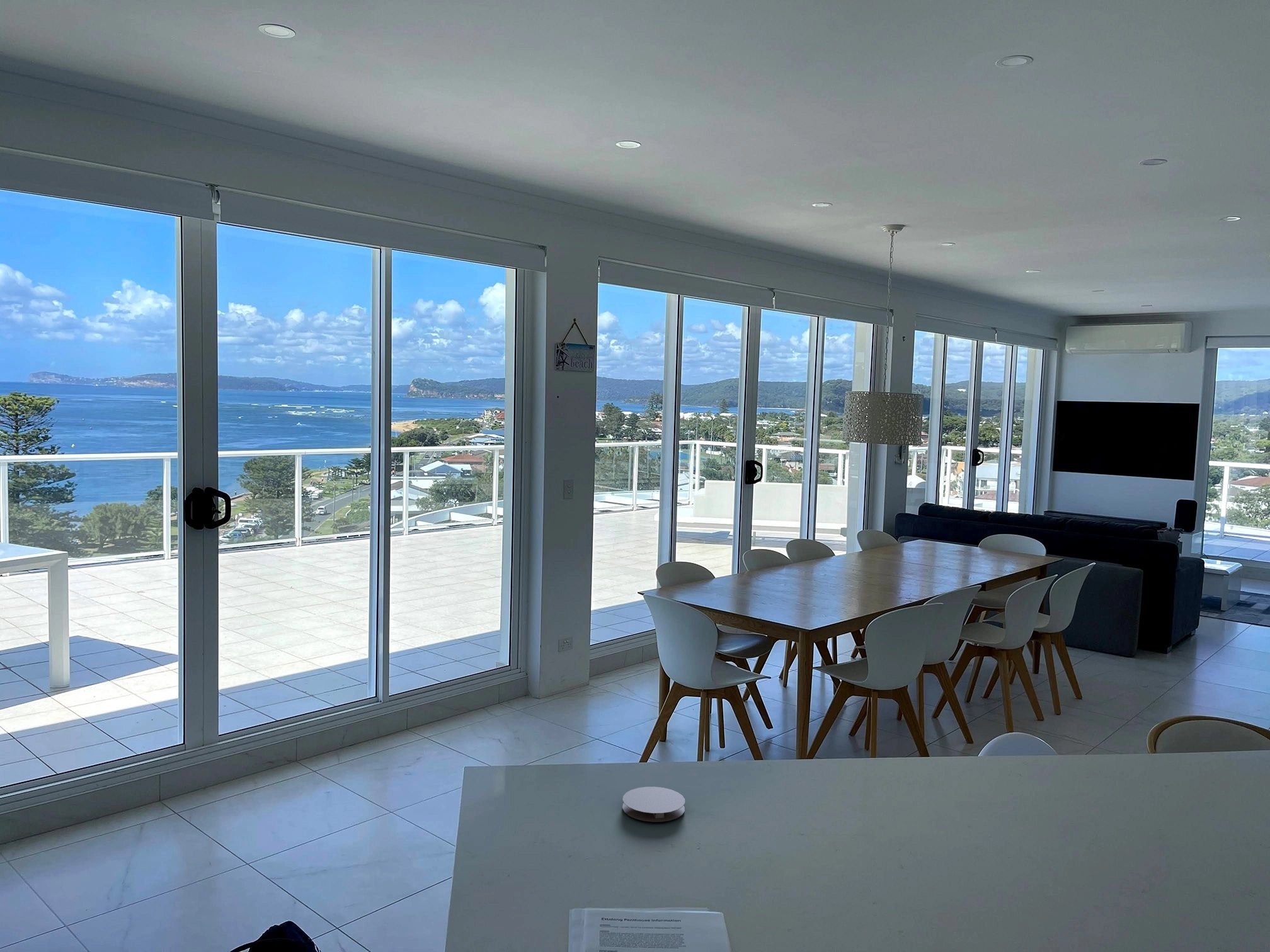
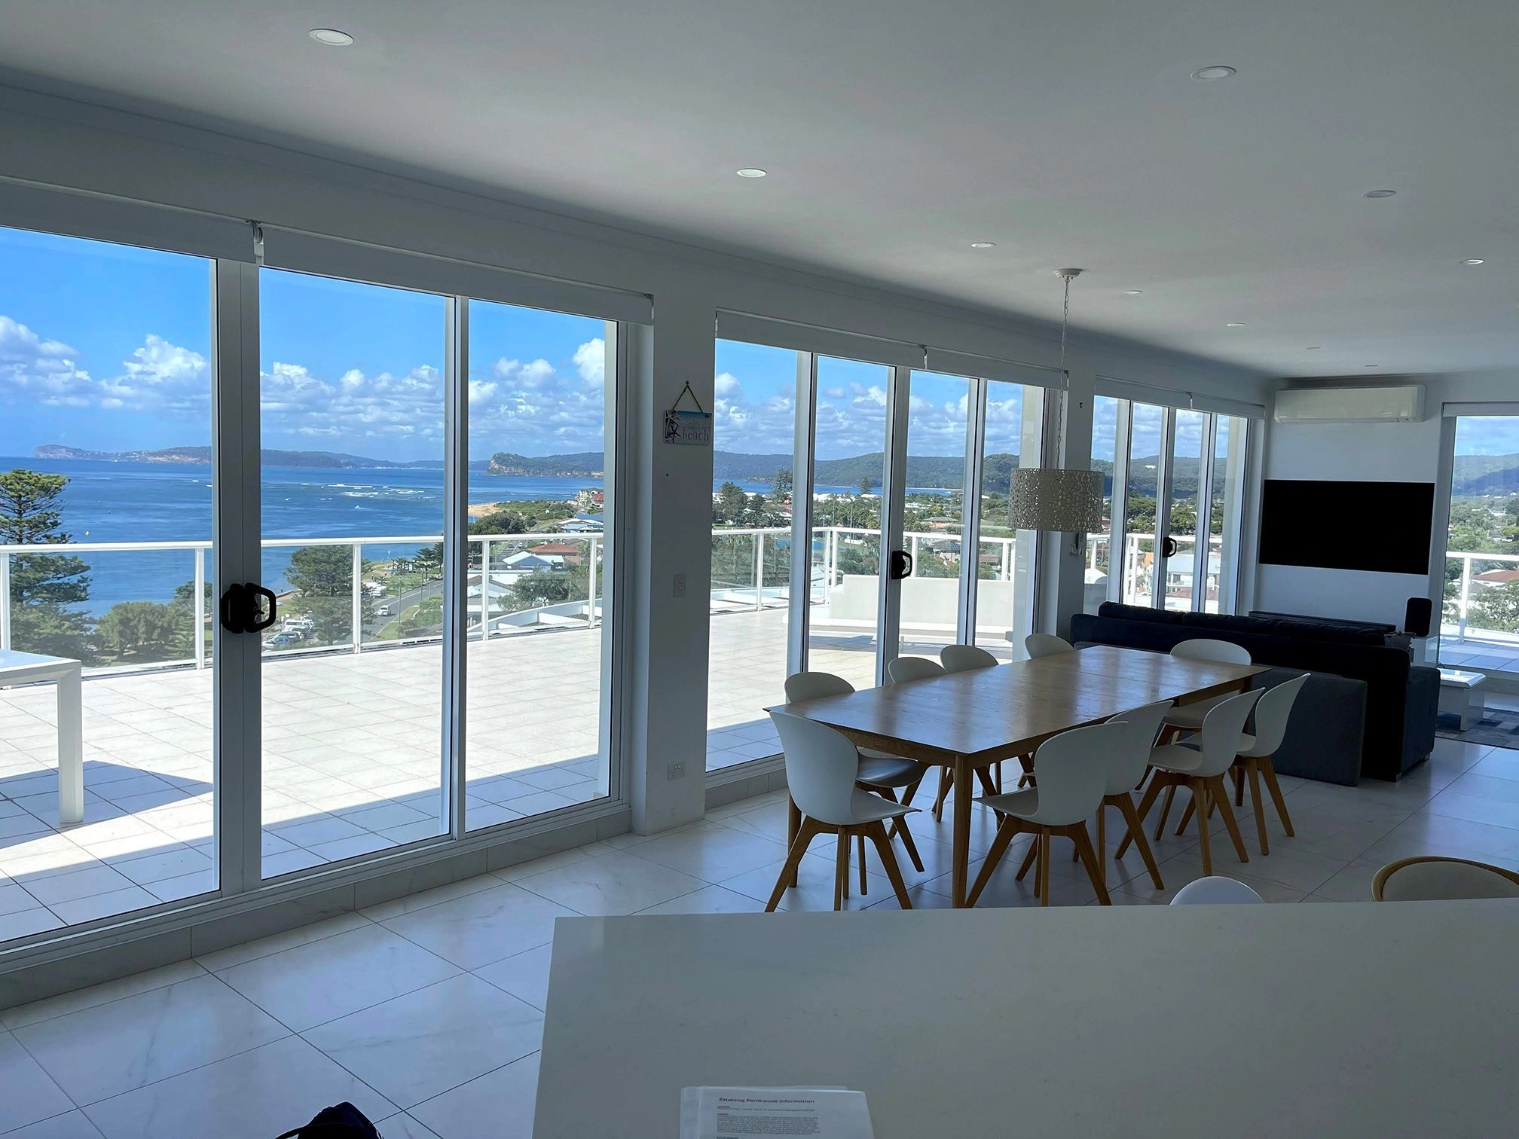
- coaster (653, 803)
